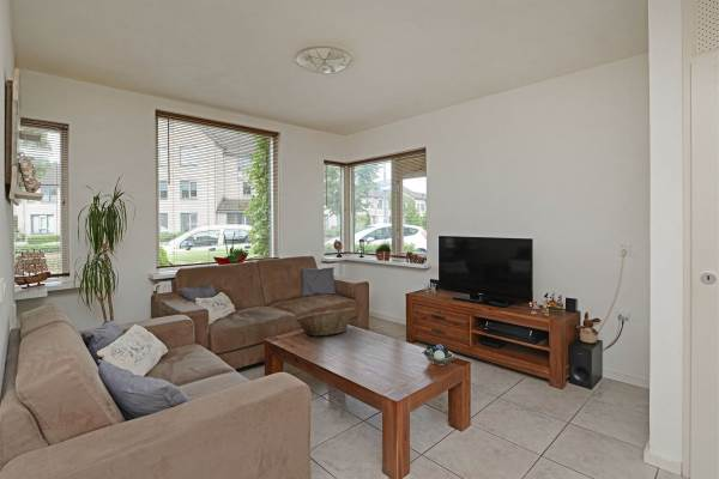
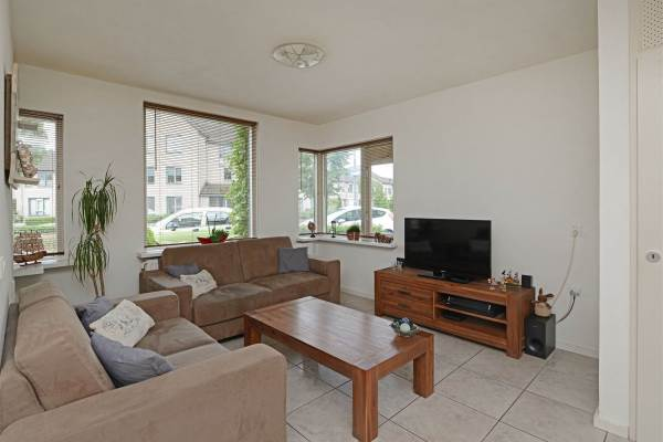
- fruit basket (326, 319)
